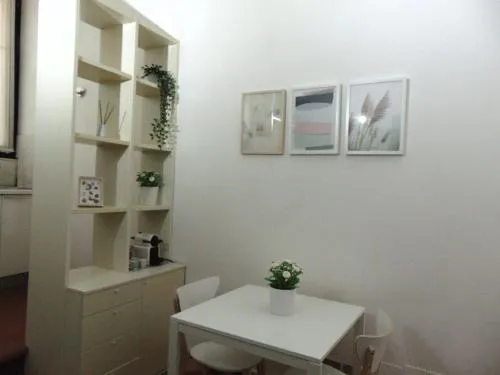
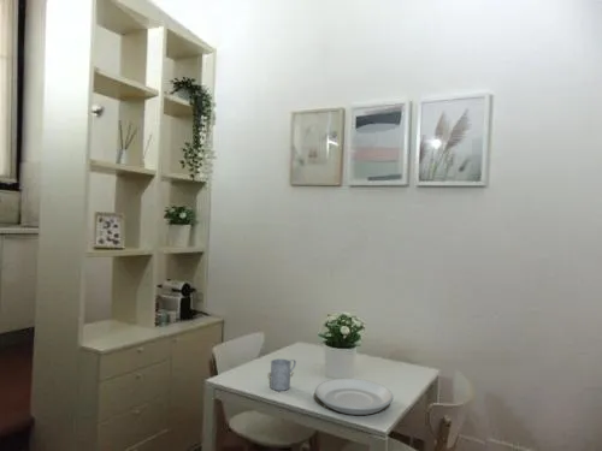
+ mug (283, 373)
+ plate (353, 397)
